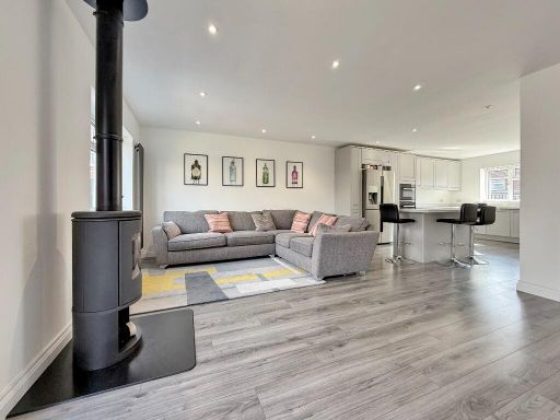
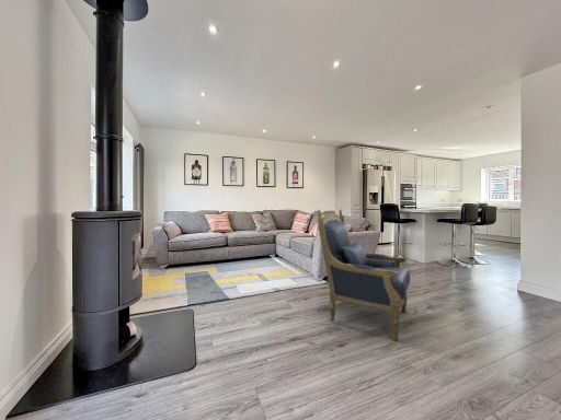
+ armchair (364, 262)
